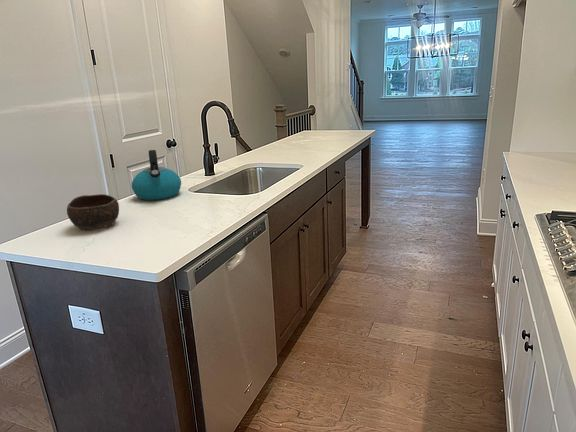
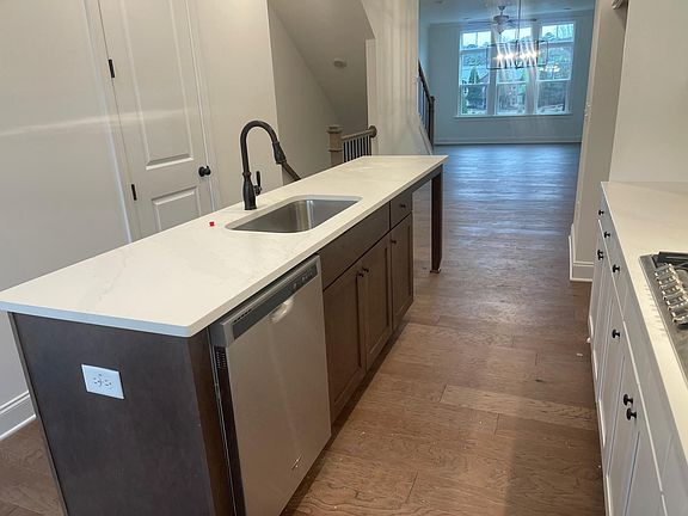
- kettle (155, 173)
- bowl (93, 212)
